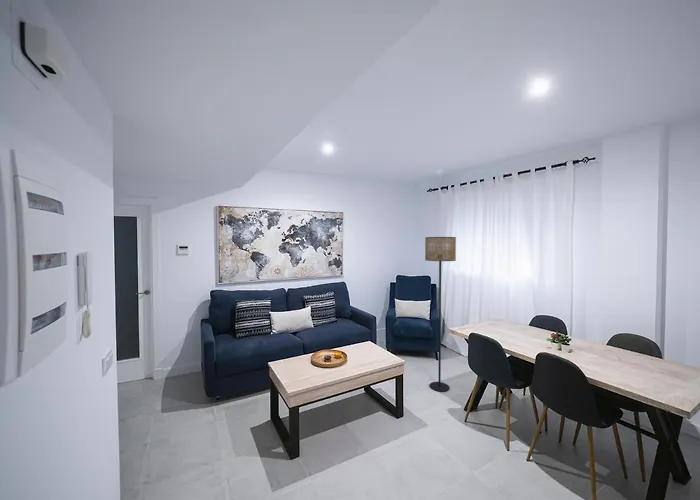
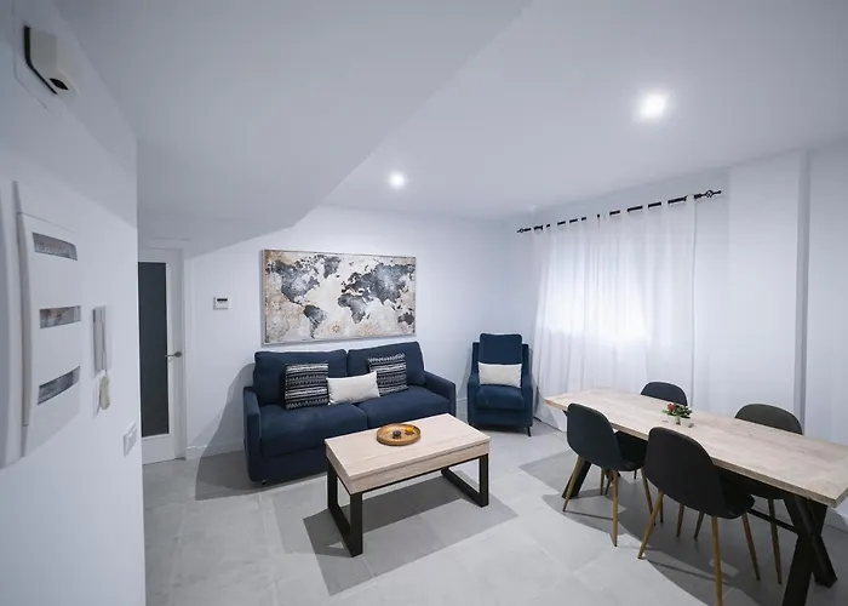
- floor lamp (439, 312)
